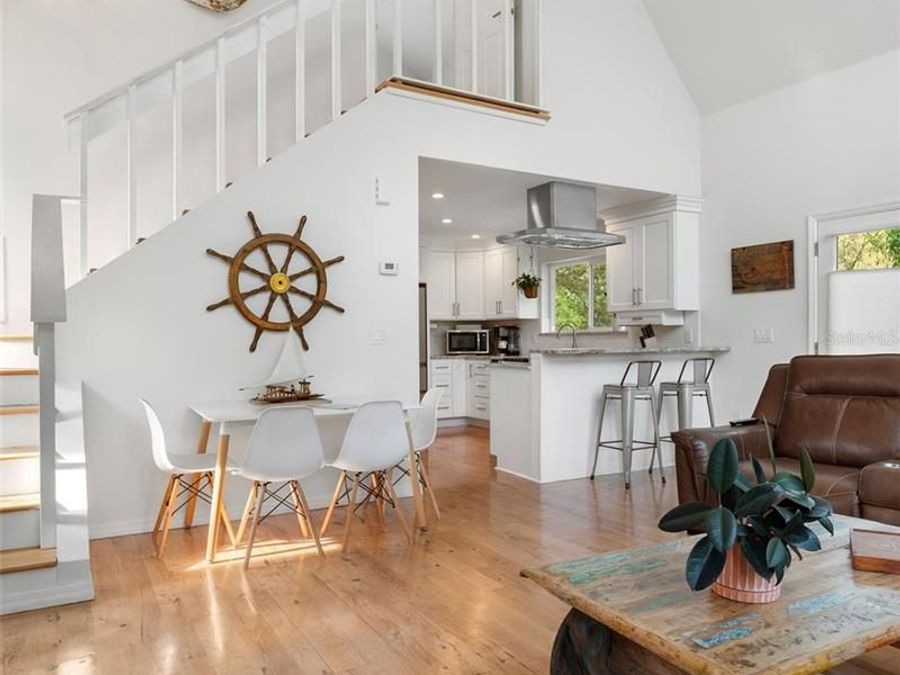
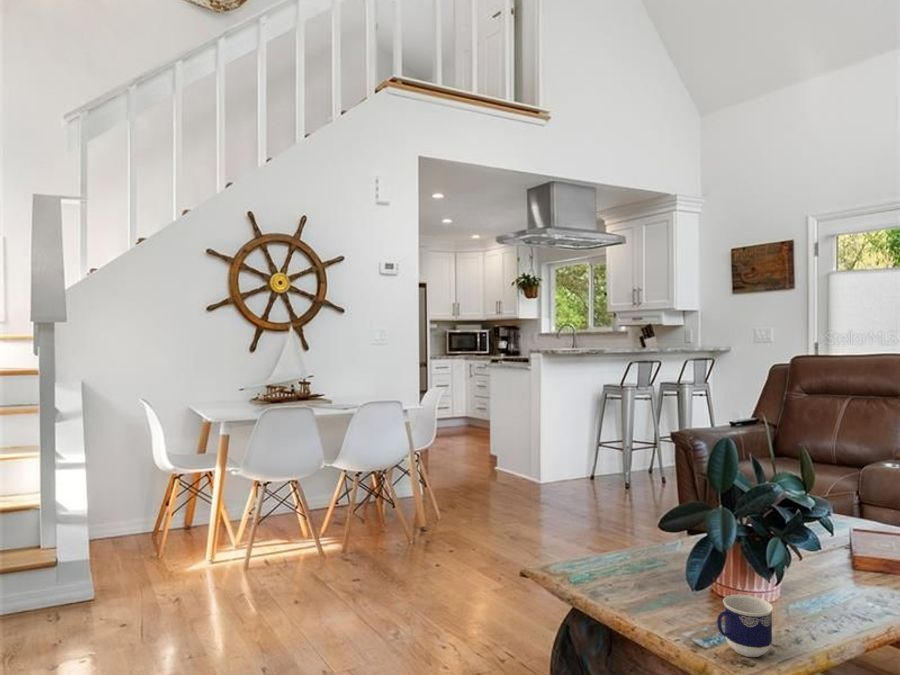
+ cup (742, 628)
